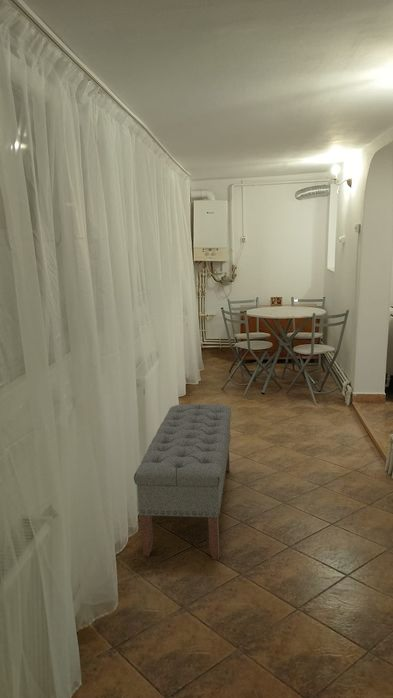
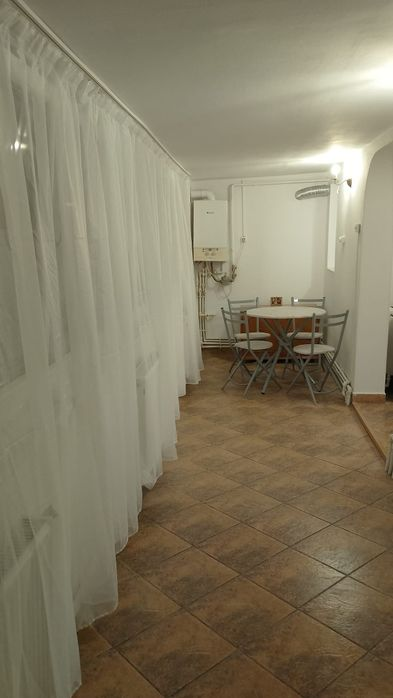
- bench (191, 468)
